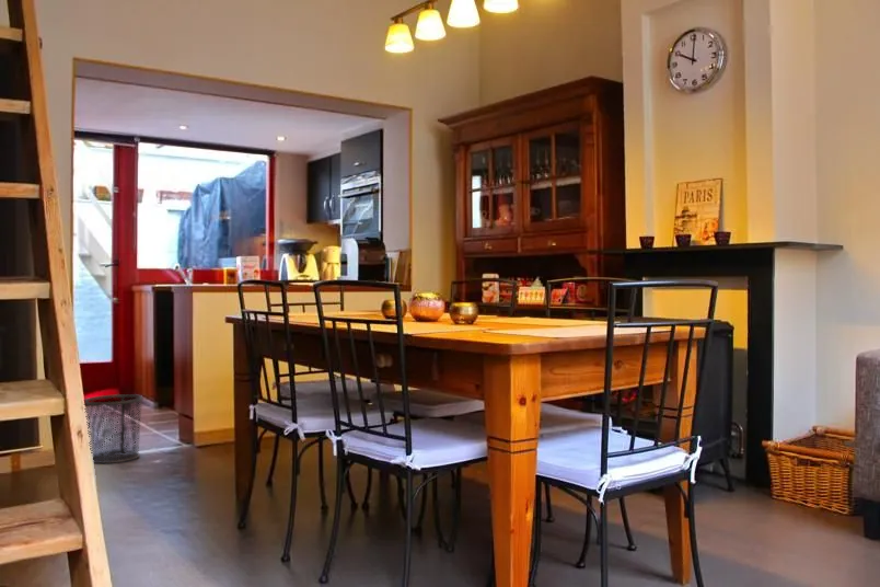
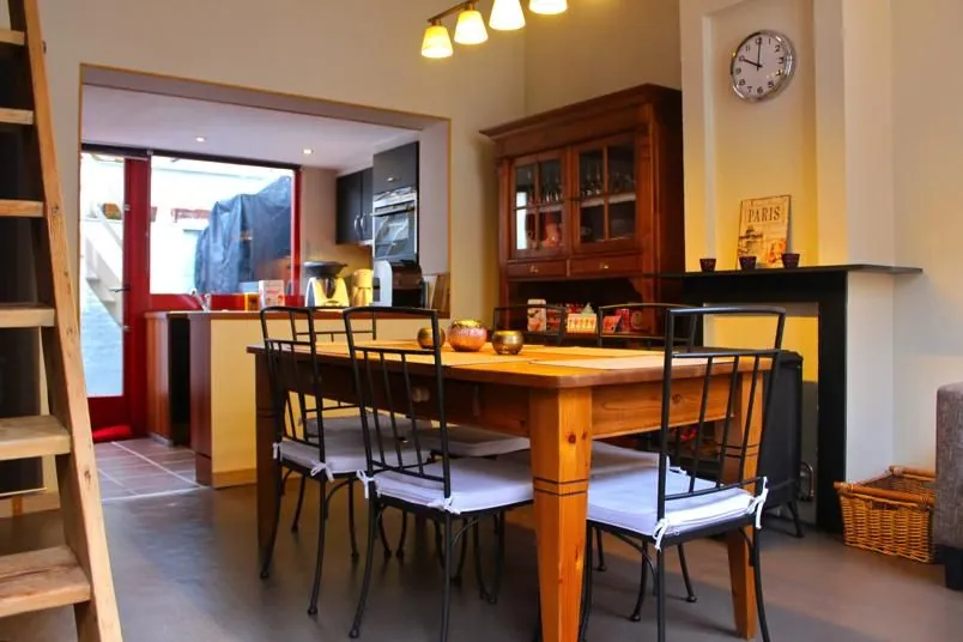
- trash can (114, 428)
